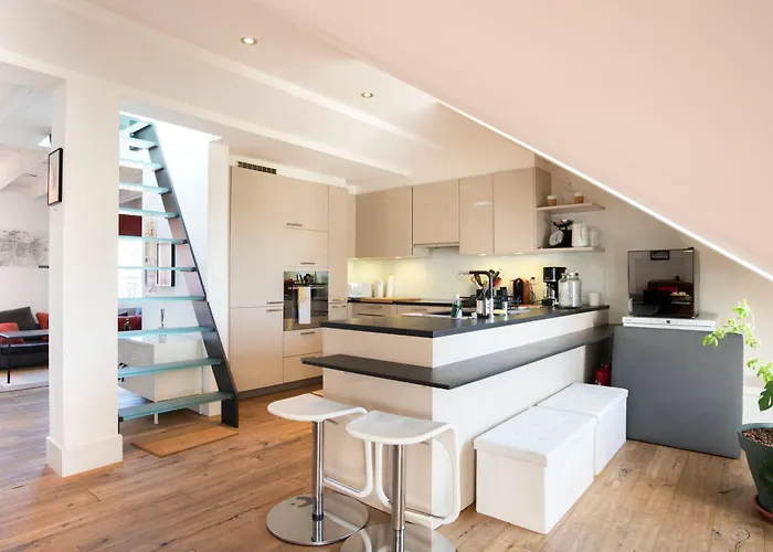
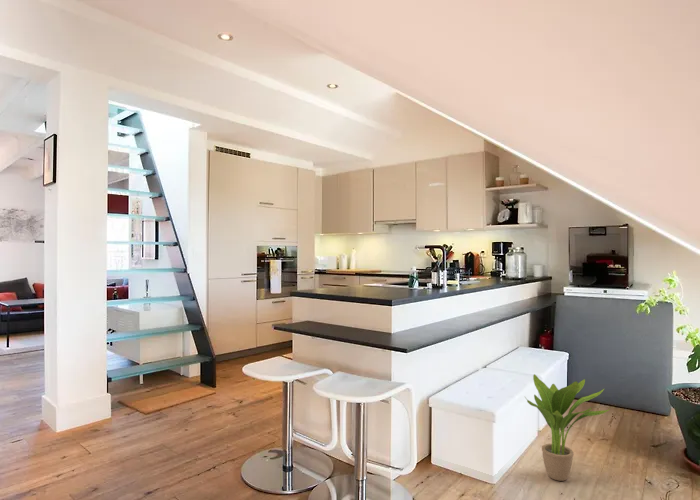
+ potted plant (567, 424)
